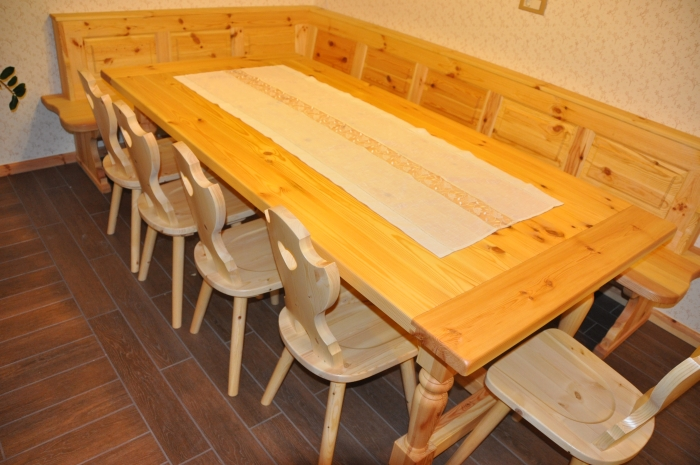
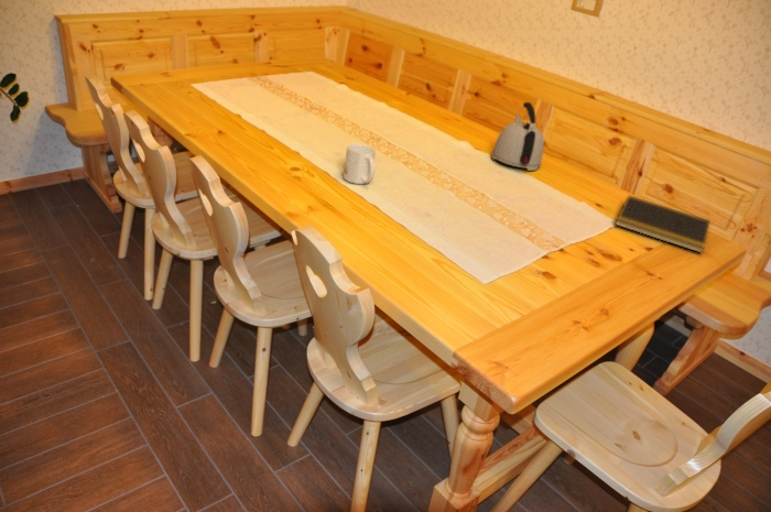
+ mug (361, 165)
+ notepad (663, 222)
+ kettle (522, 133)
